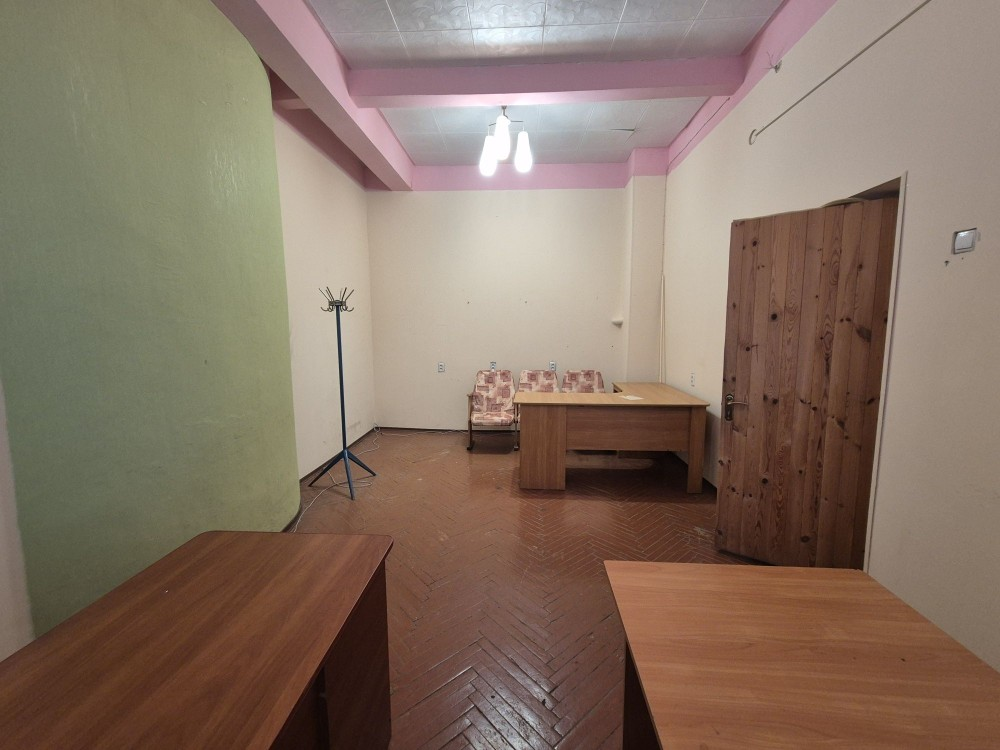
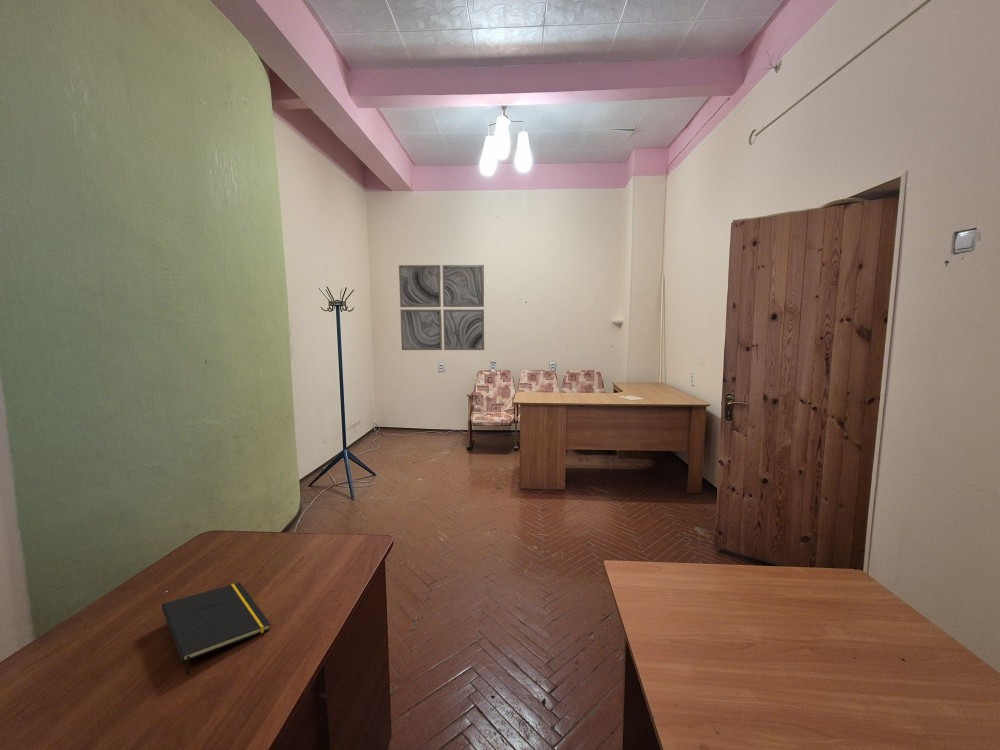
+ notepad (215, 616)
+ wall art (443, 309)
